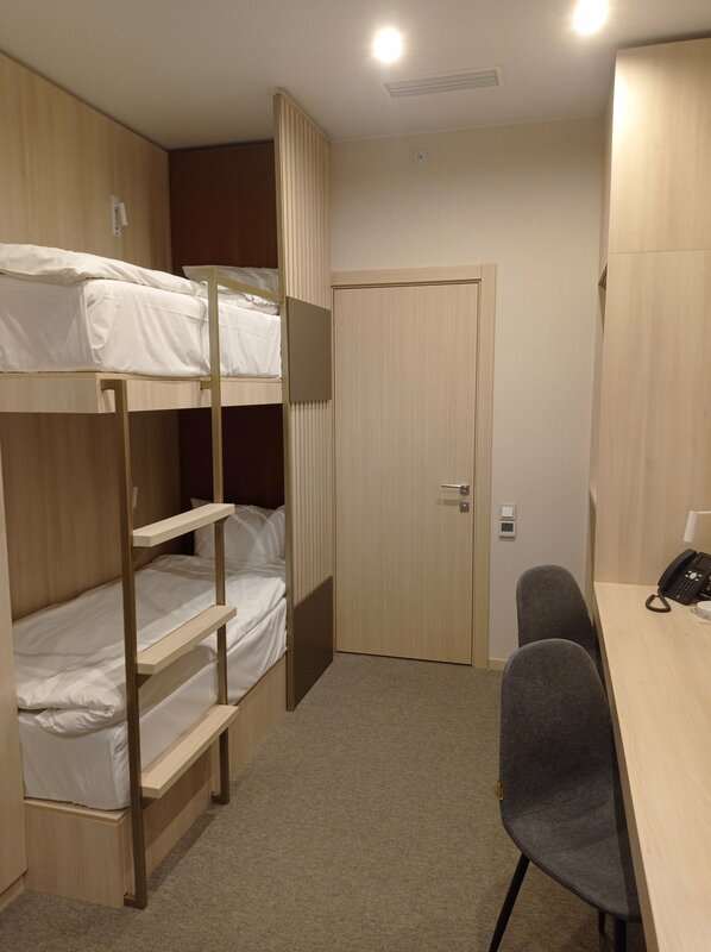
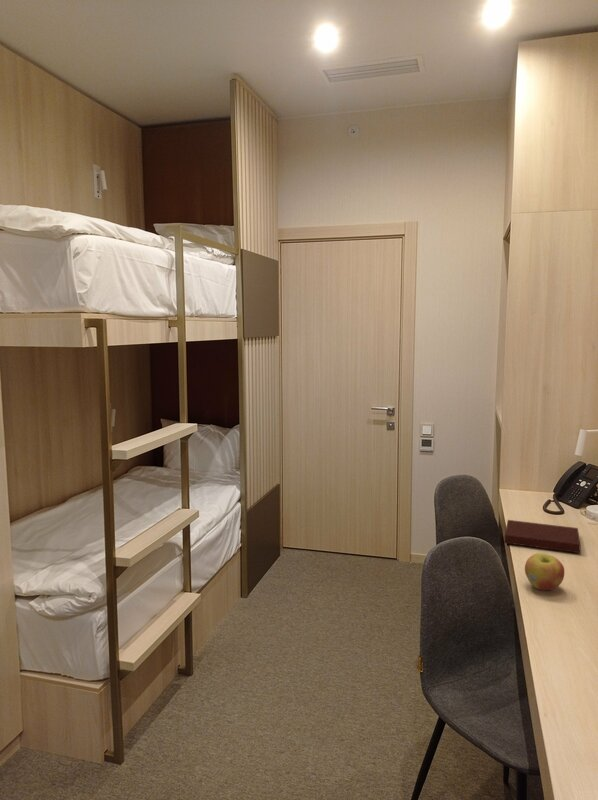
+ apple (544, 572)
+ notebook (541, 535)
